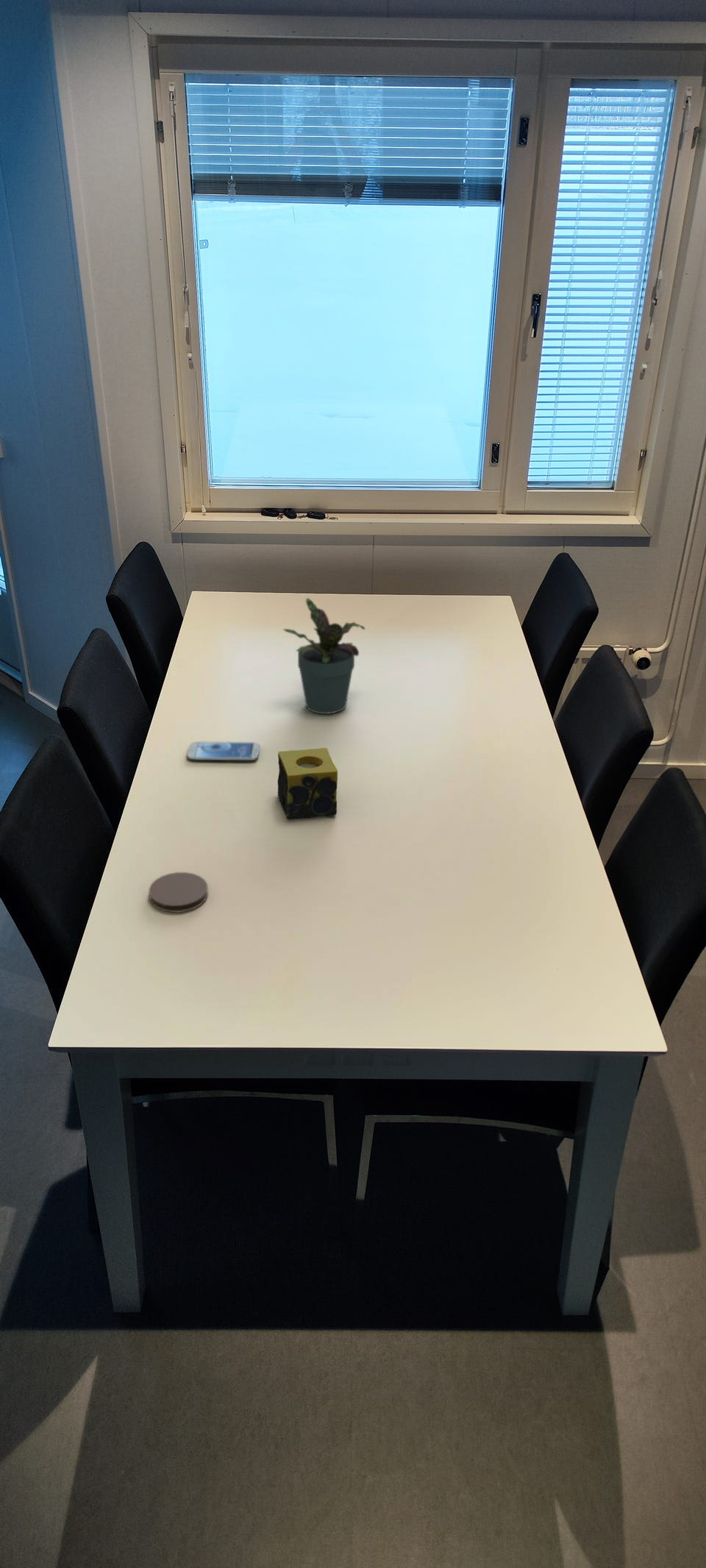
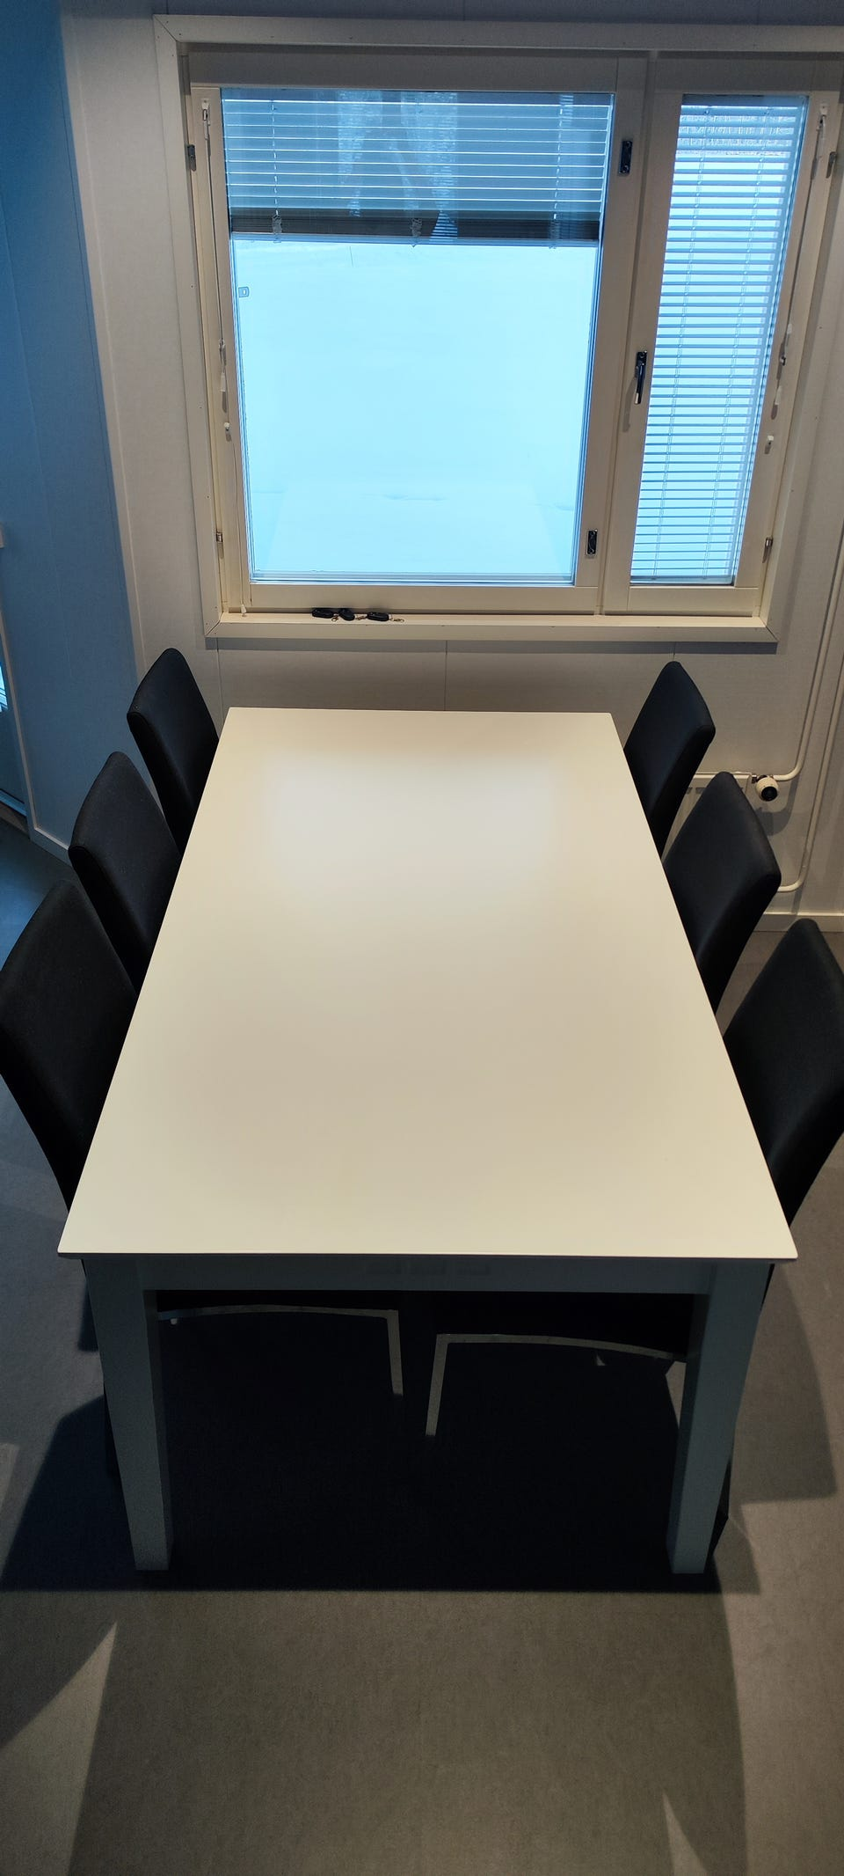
- coaster (178, 891)
- smartphone (224, 751)
- candle (307, 783)
- potted plant (322, 651)
